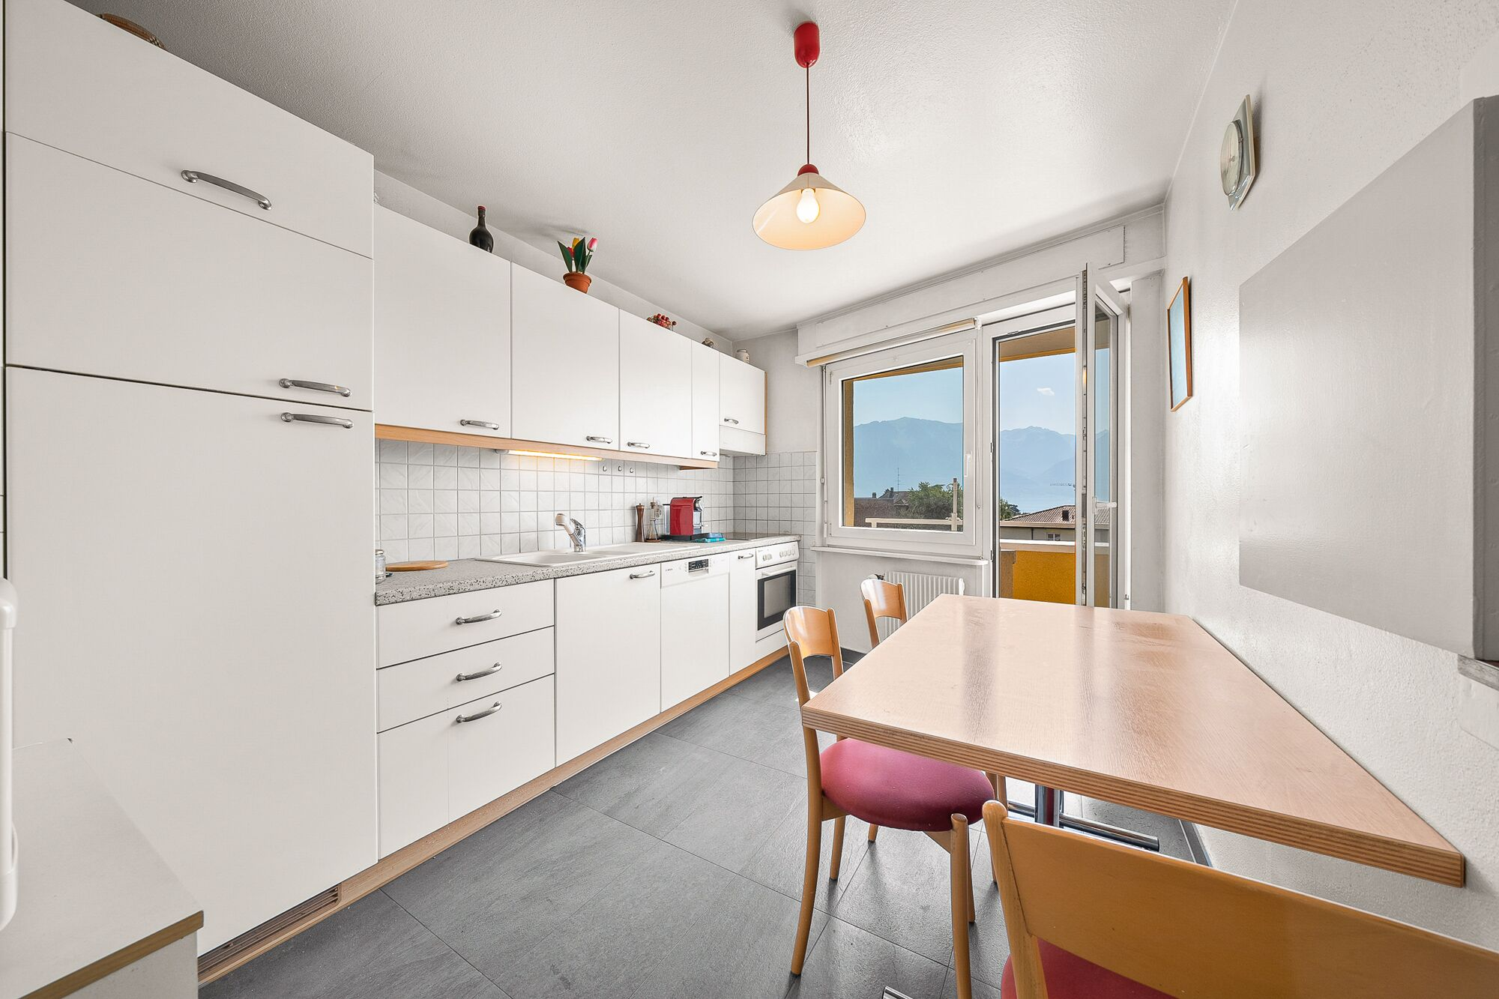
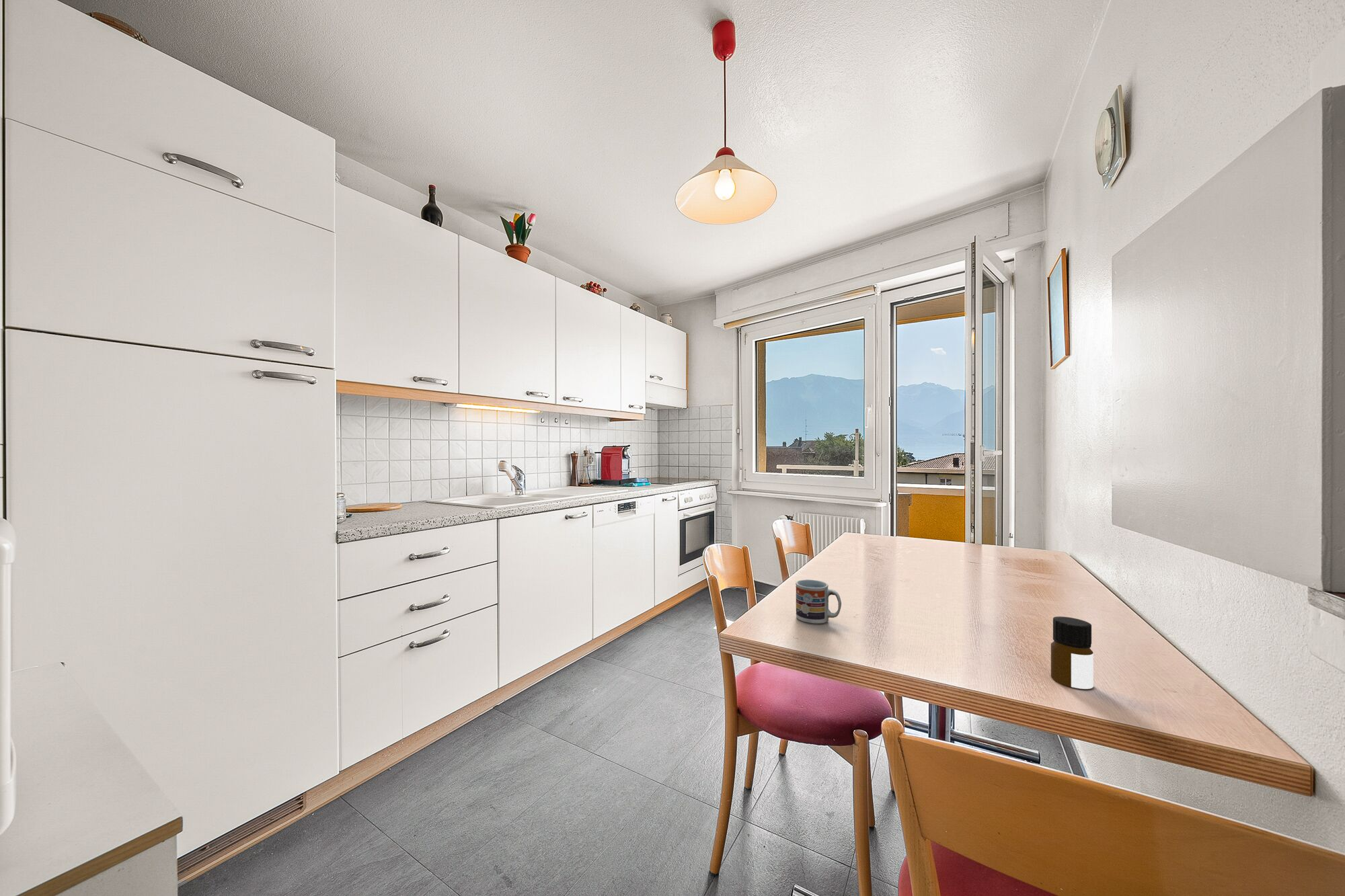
+ bottle (1071, 651)
+ cup (818, 602)
